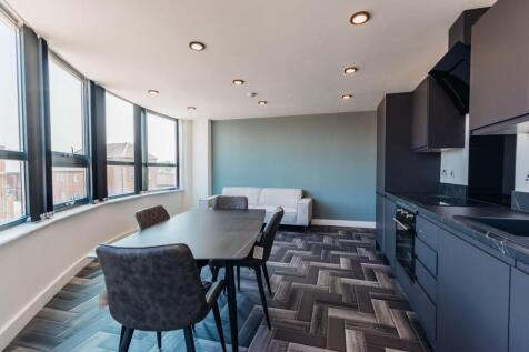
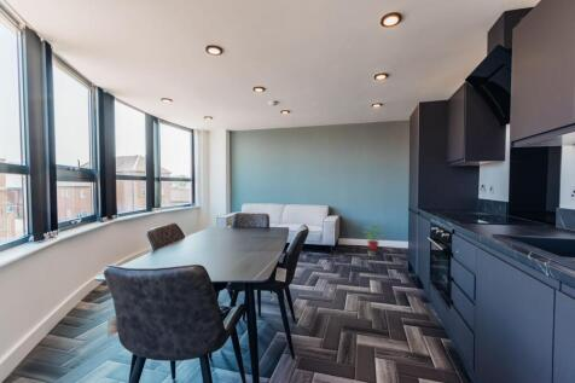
+ potted plant (372, 234)
